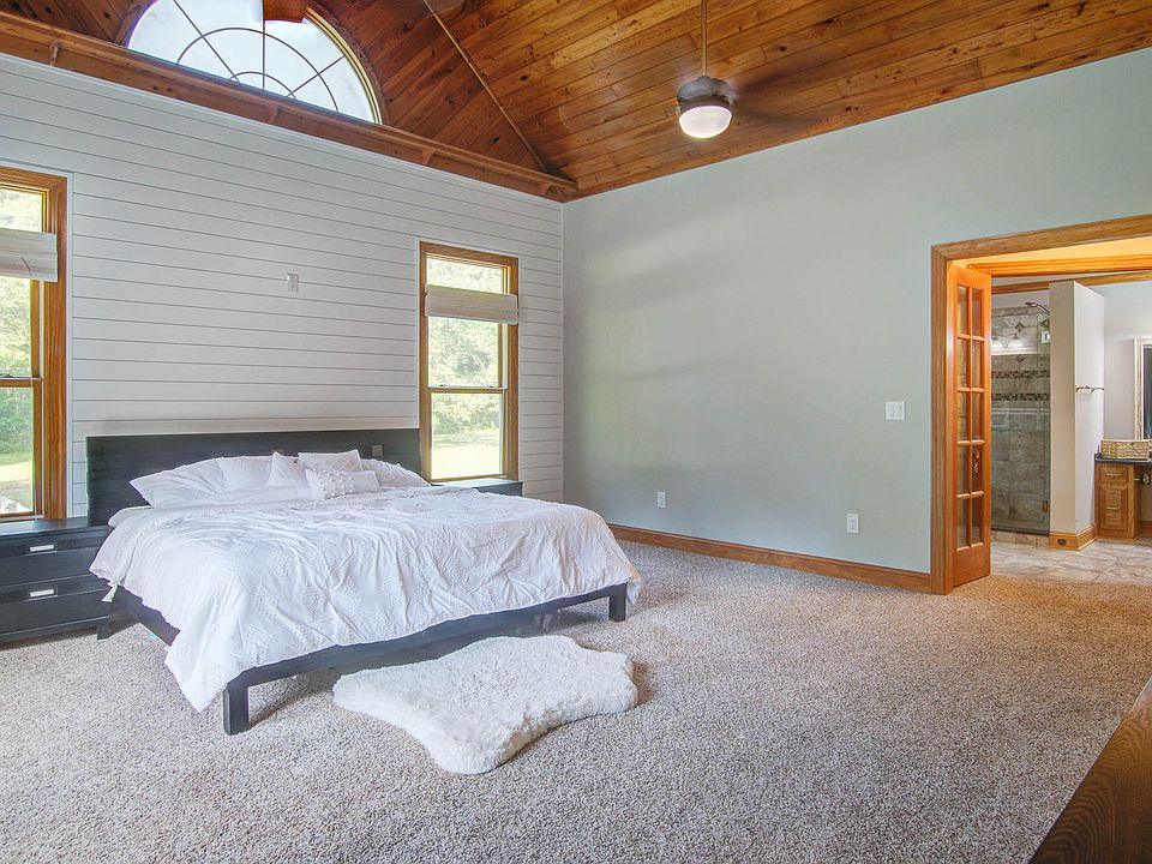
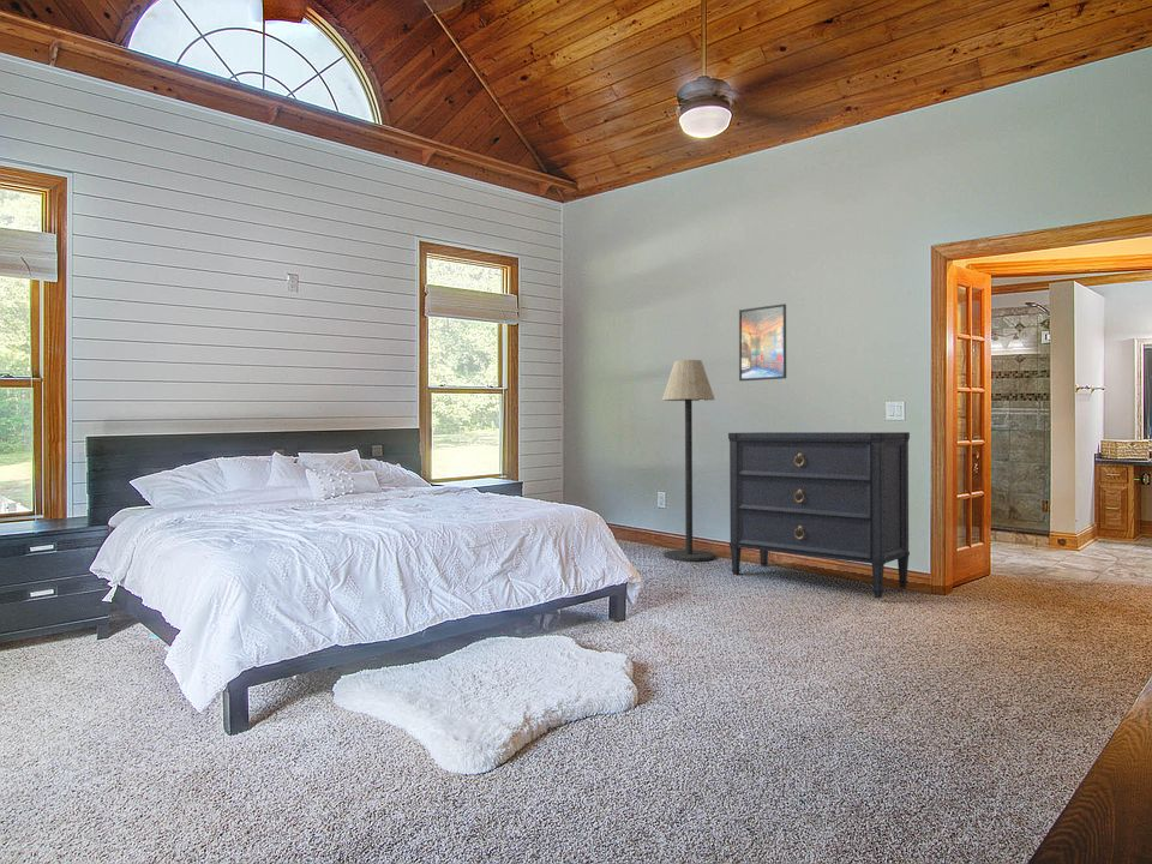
+ dresser (815, 506)
+ floor lamp (688, 458)
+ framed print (762, 343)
